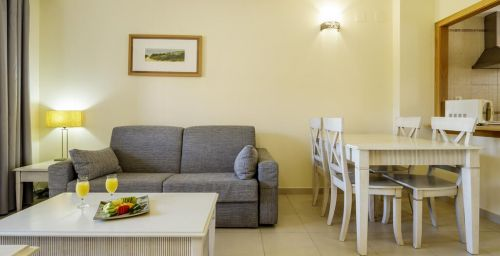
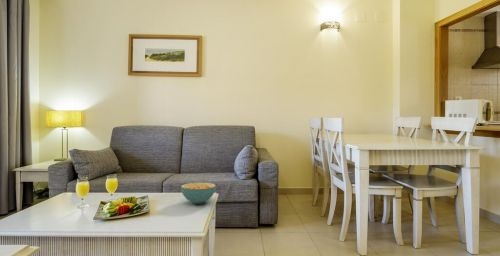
+ cereal bowl (198, 194)
